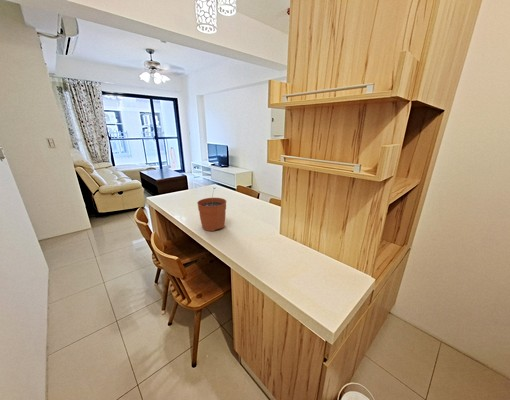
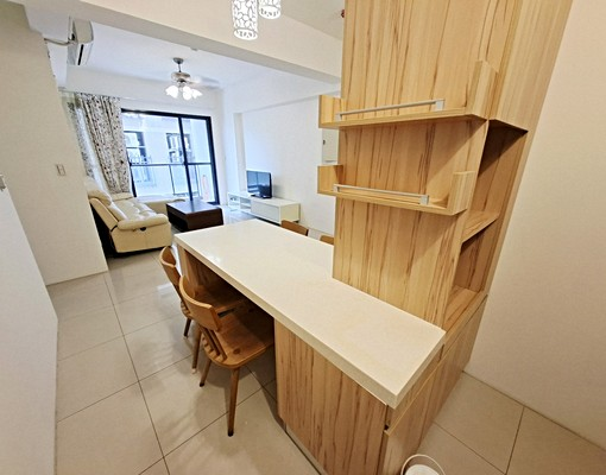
- plant pot (212, 208)
